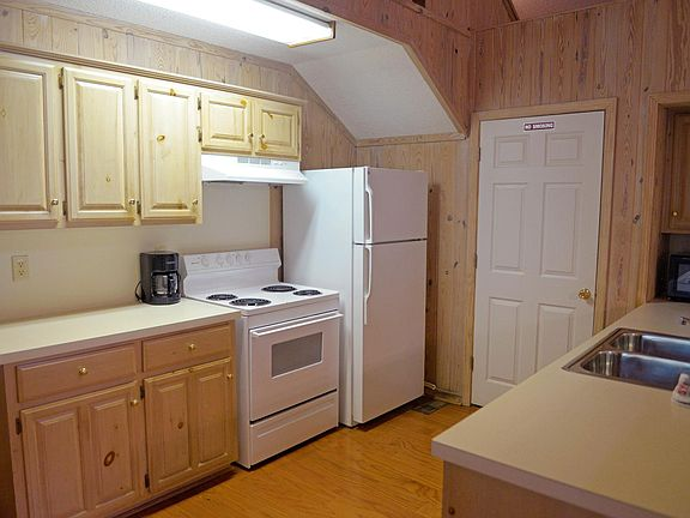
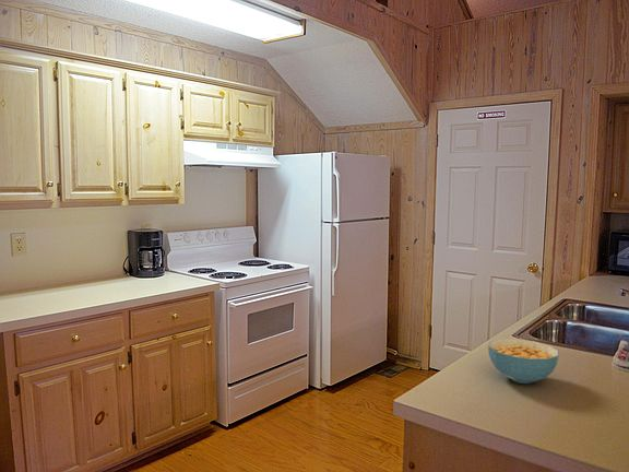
+ cereal bowl (522, 364)
